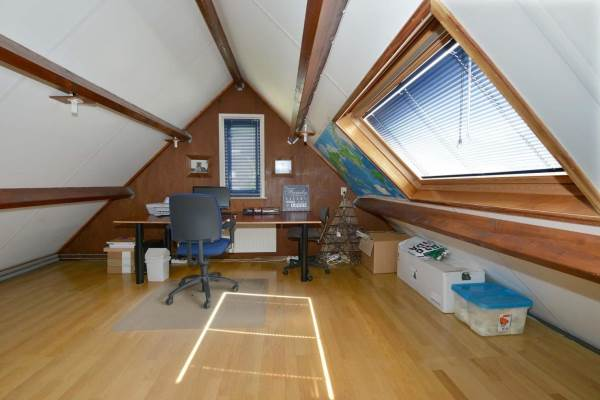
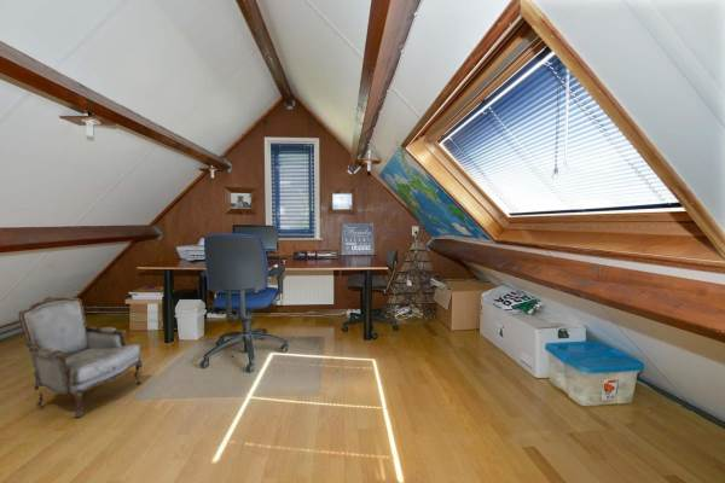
+ armchair (99, 349)
